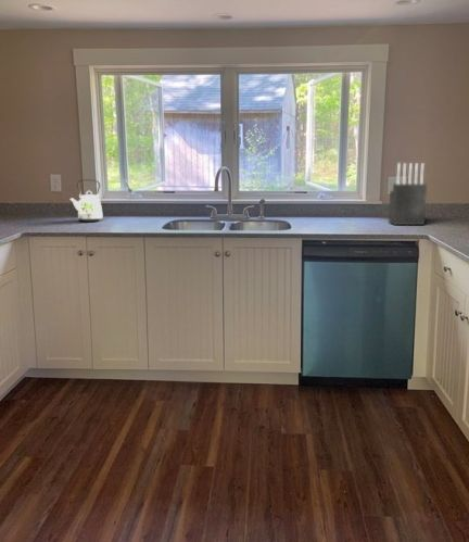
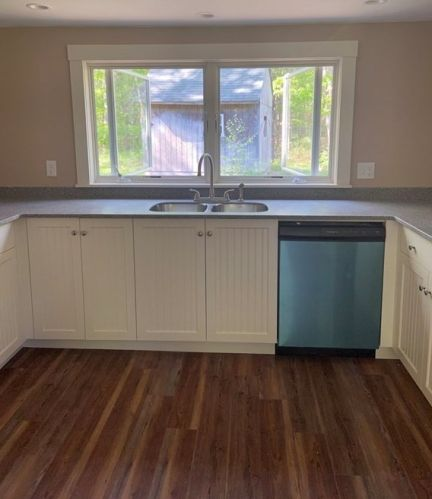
- kettle (85, 200)
- knife block (406, 193)
